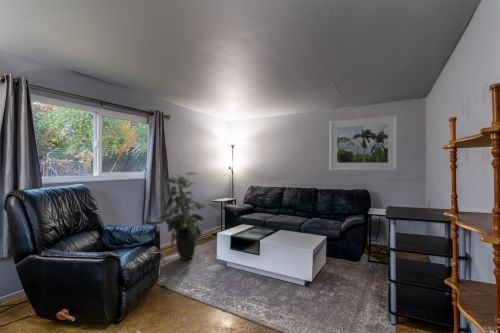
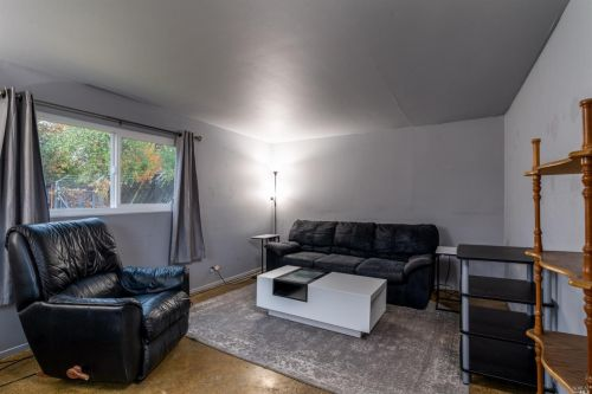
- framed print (361, 144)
- indoor plant (185, 215)
